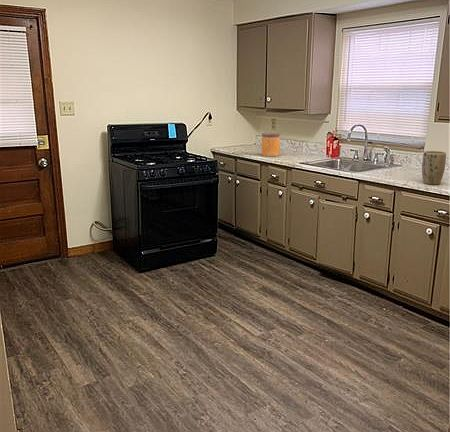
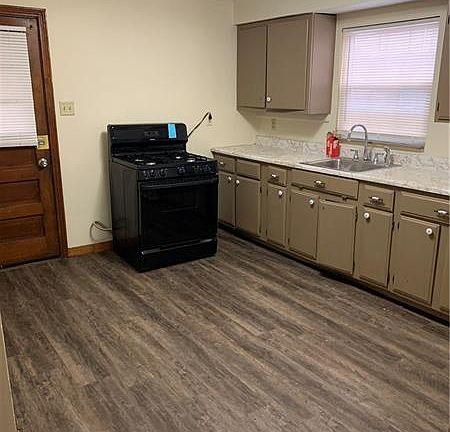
- jar (270, 144)
- plant pot (433, 167)
